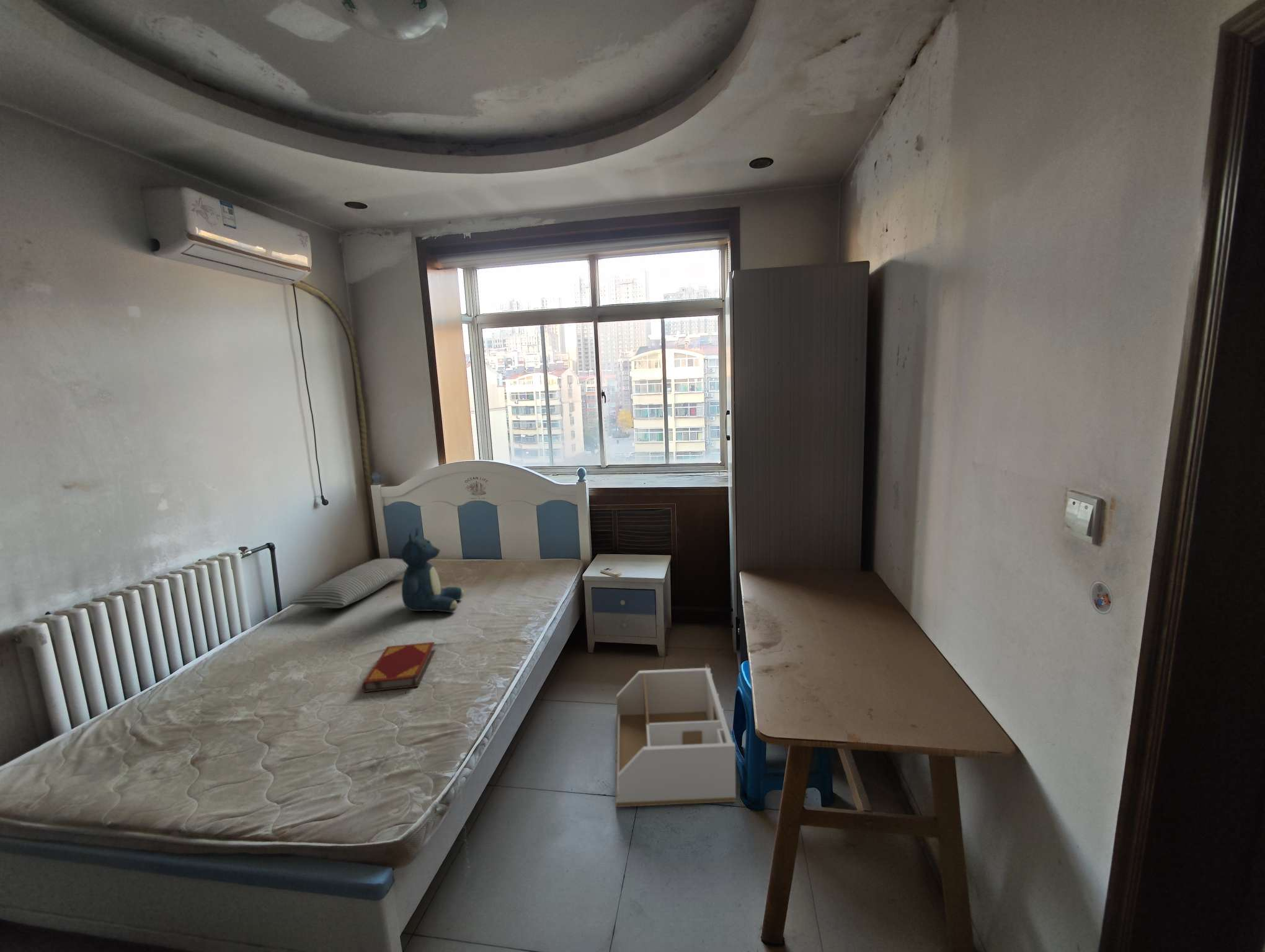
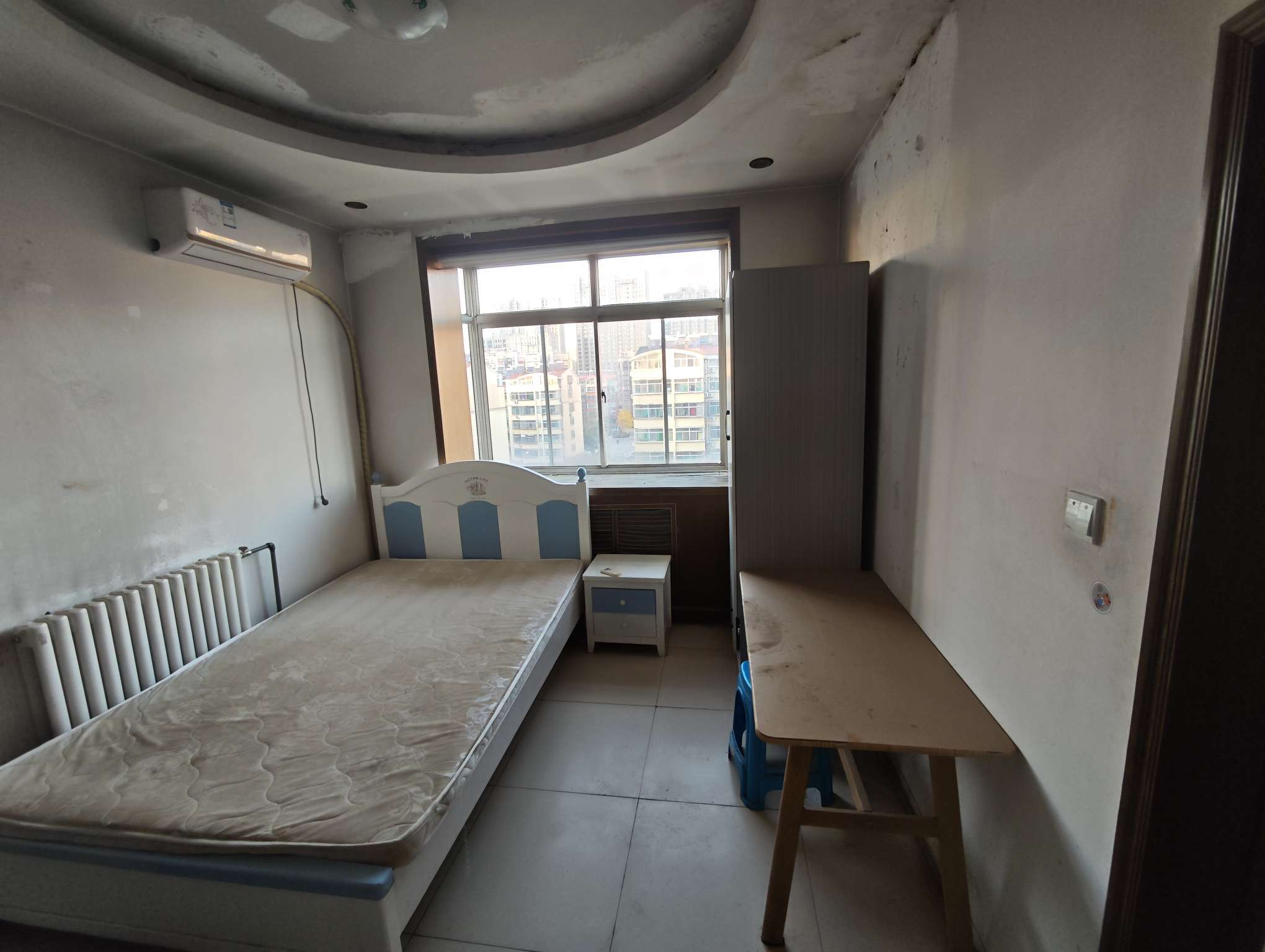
- storage bin (668, 726)
- hardback book (401, 665)
- pillow (360, 581)
- teddy bear (430, 568)
